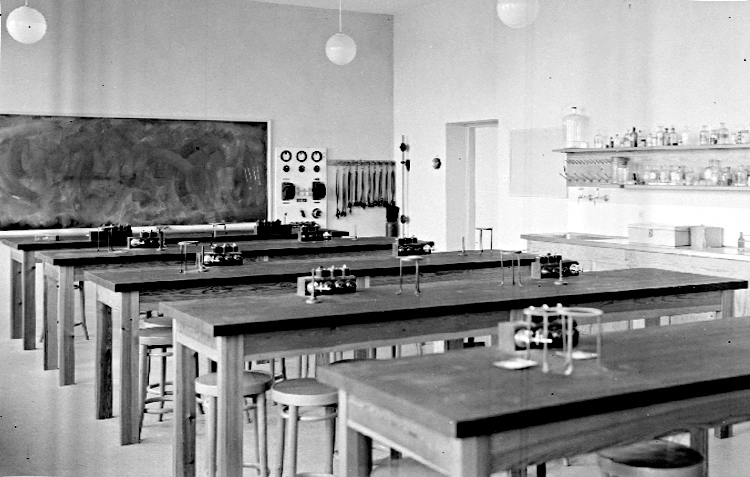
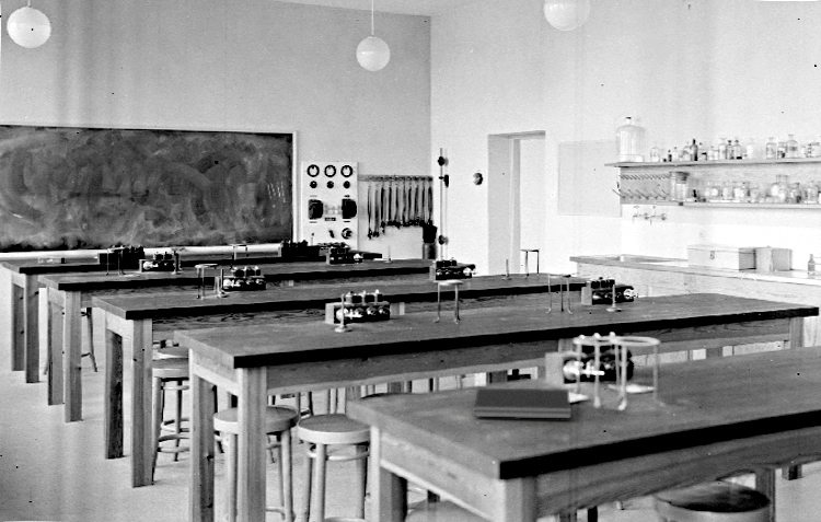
+ notepad (522, 402)
